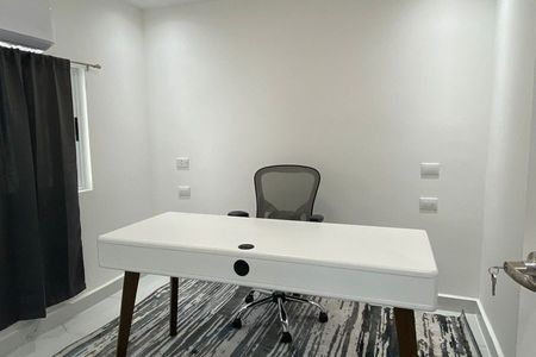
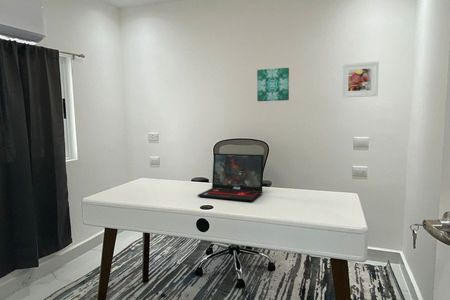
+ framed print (359, 80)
+ wall art (272, 85)
+ laptop (231, 175)
